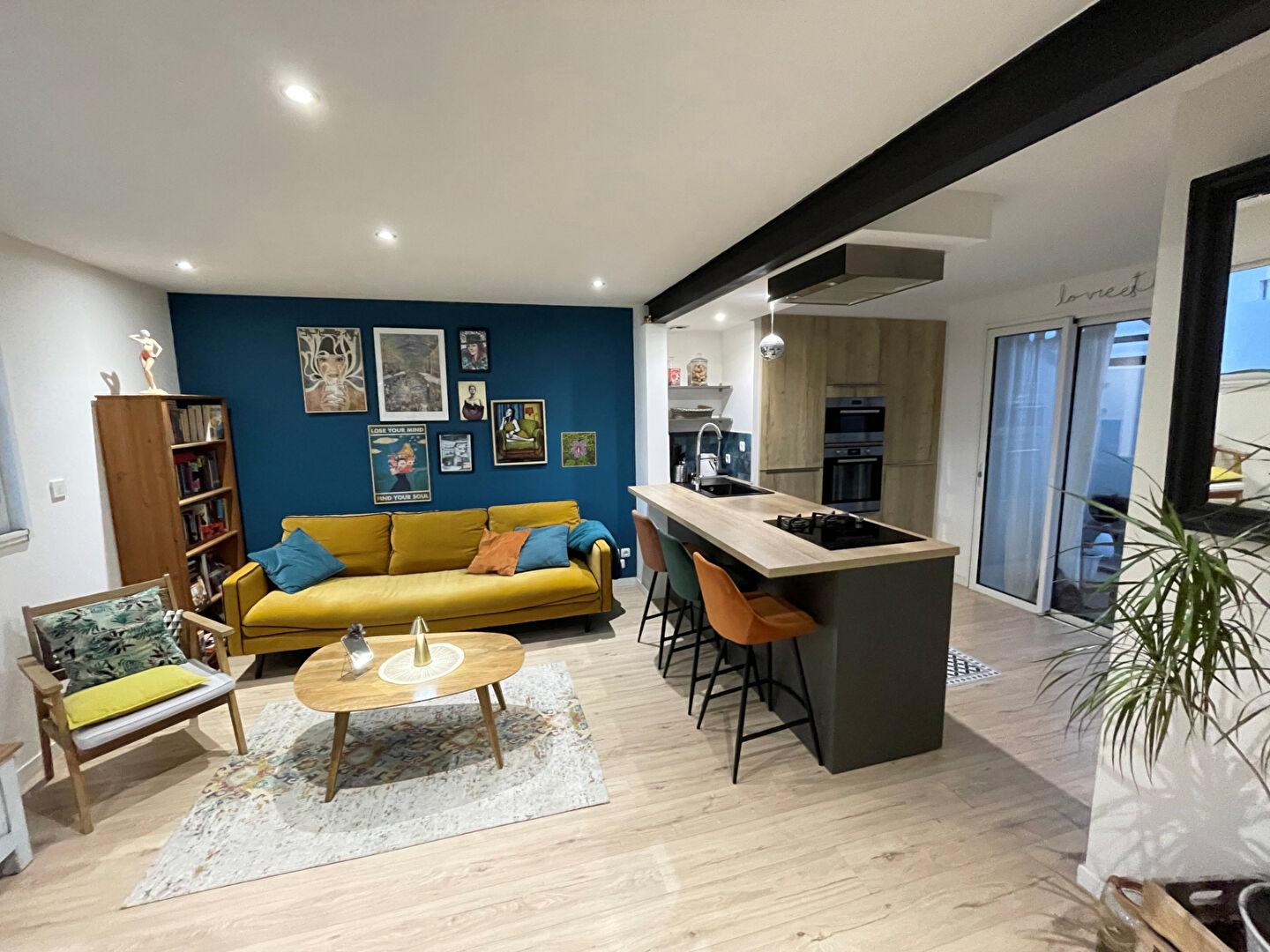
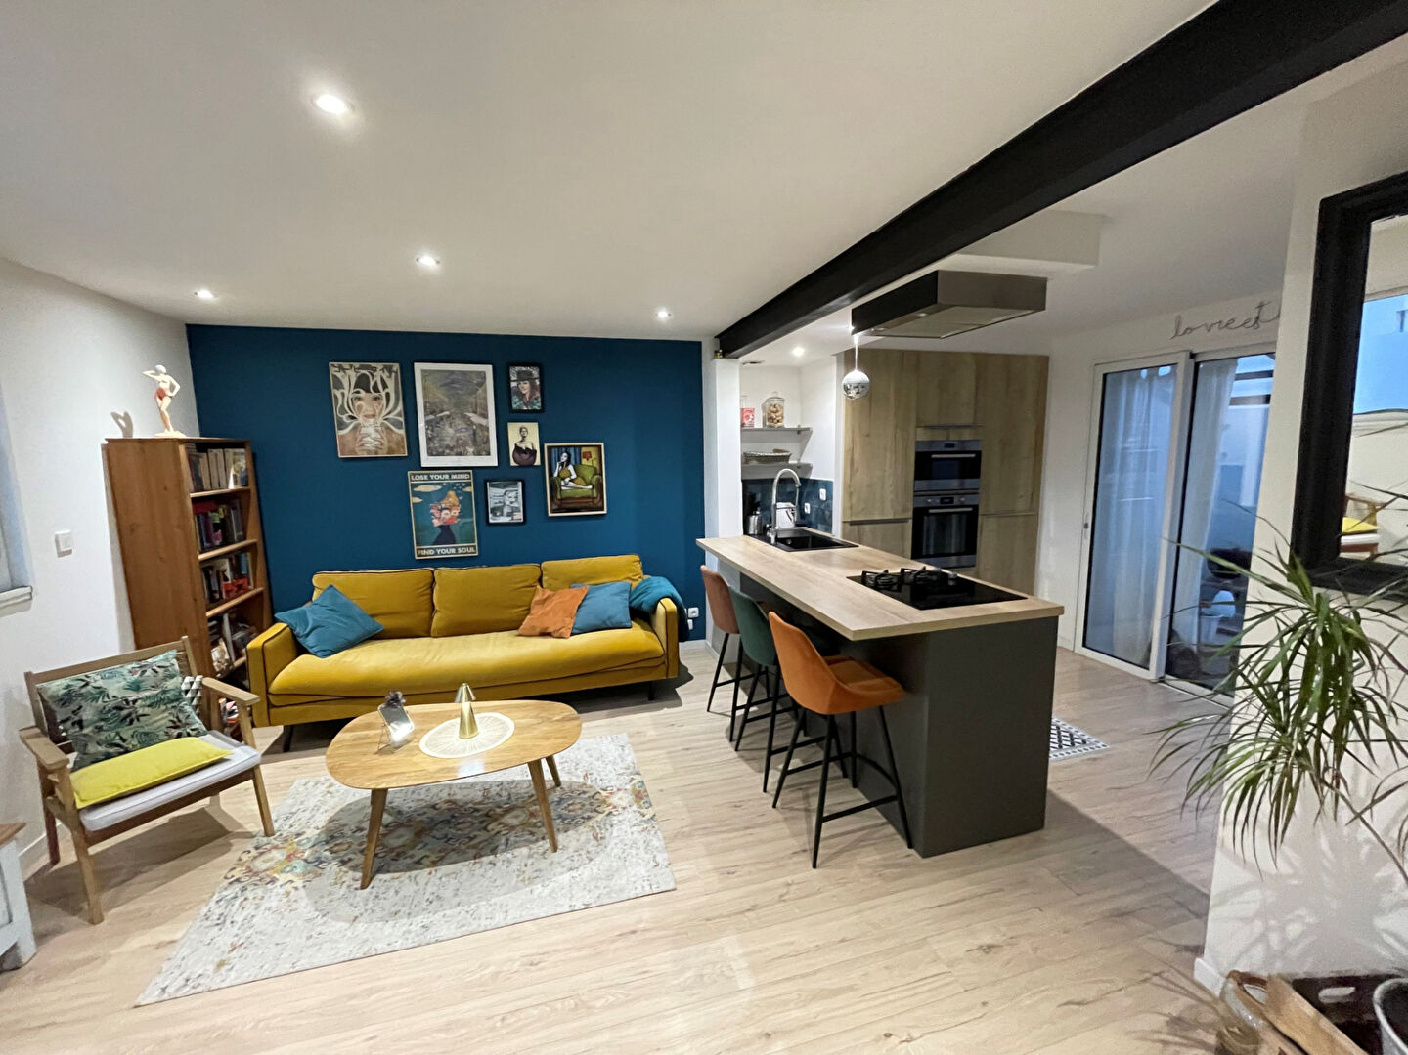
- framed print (579, 449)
